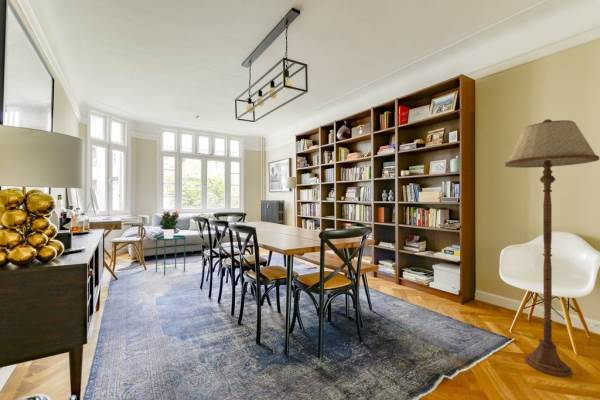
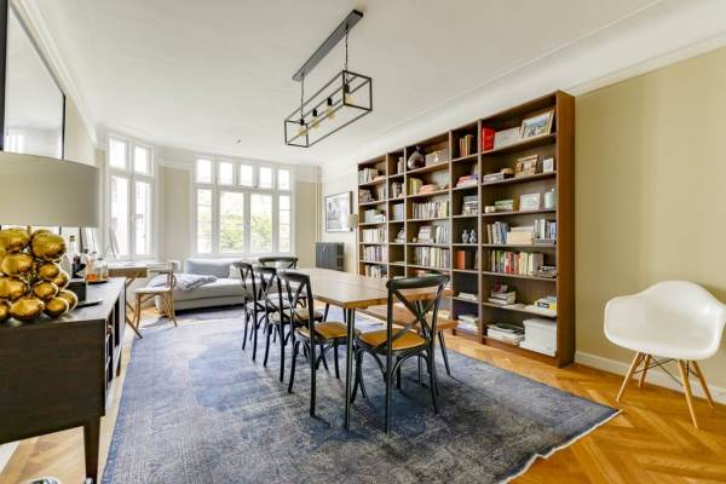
- side table (175, 254)
- potted flower (169, 224)
- floor lamp (548, 242)
